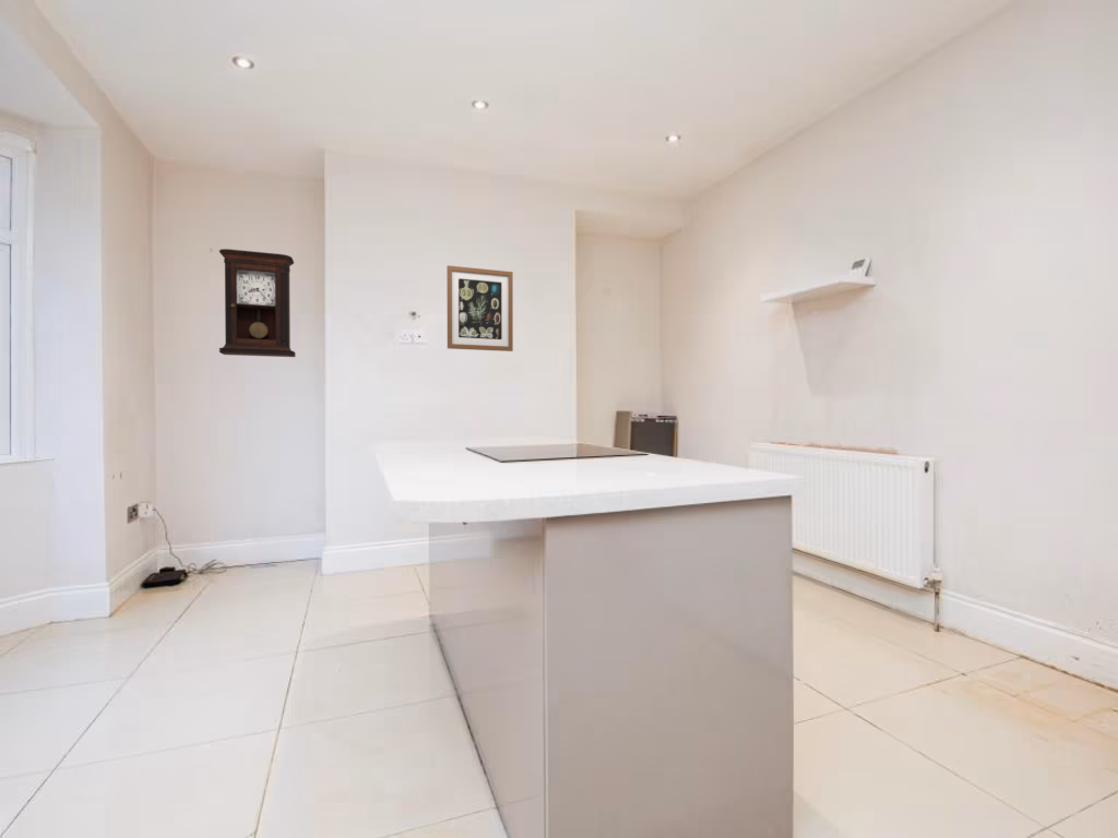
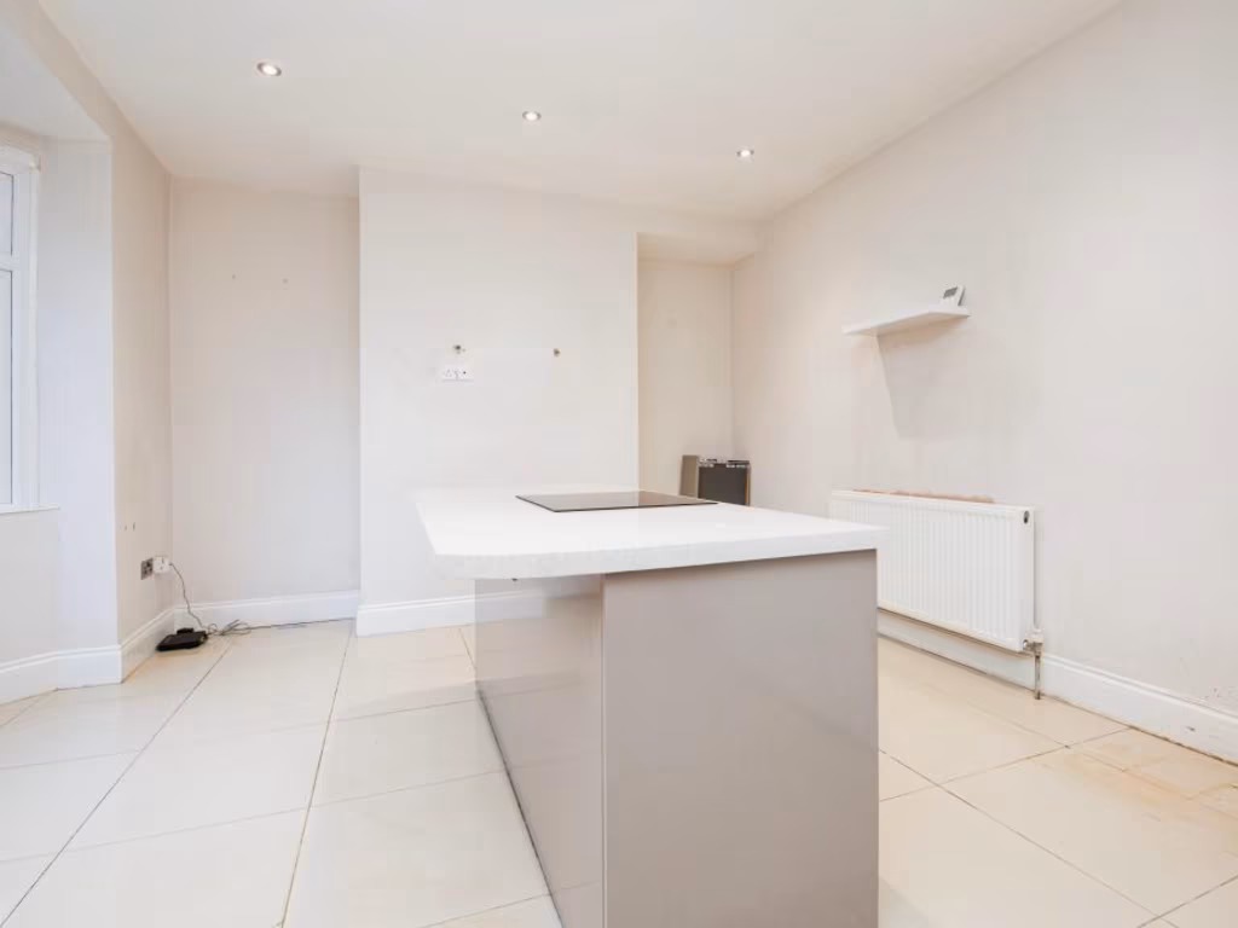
- wall art (480, 309)
- pendulum clock (257, 304)
